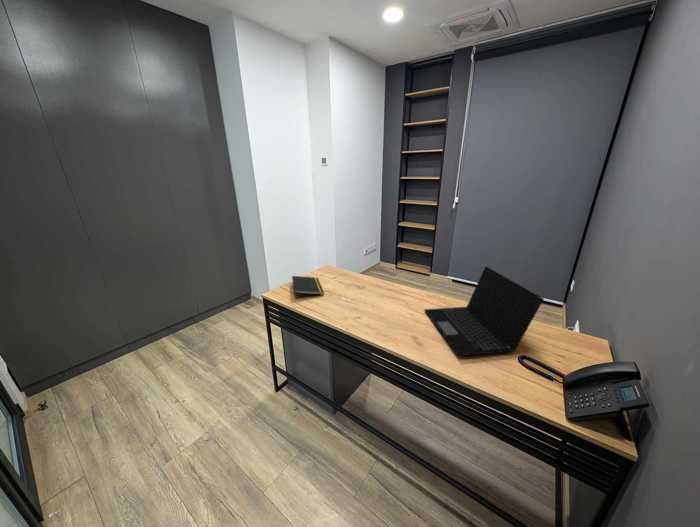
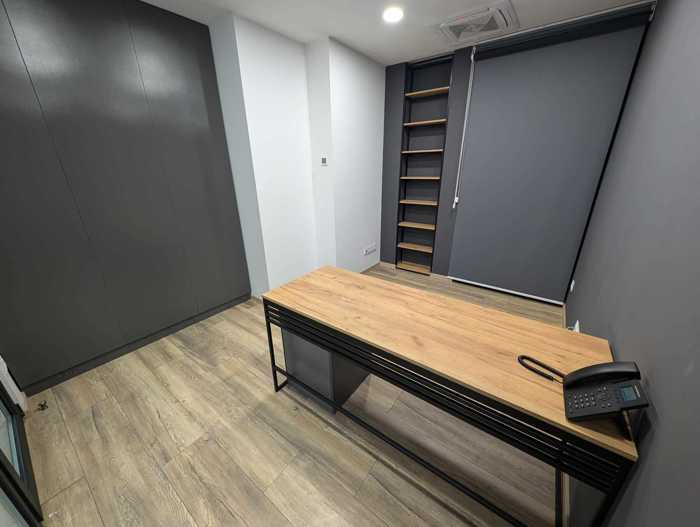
- laptop (474, 306)
- notepad (307, 284)
